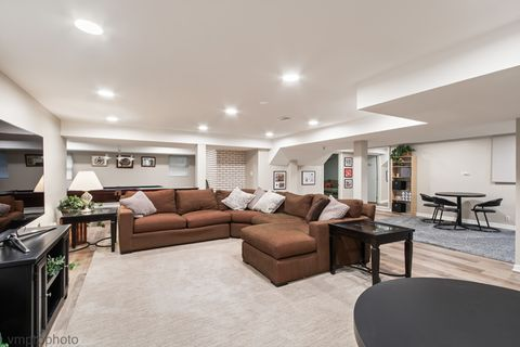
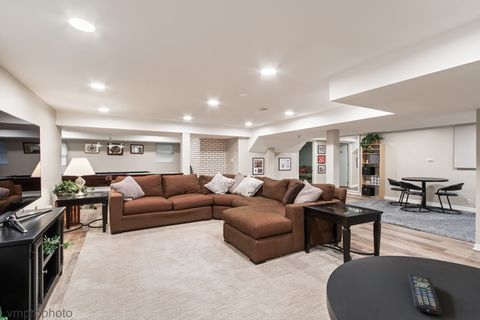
+ remote control (422, 290)
